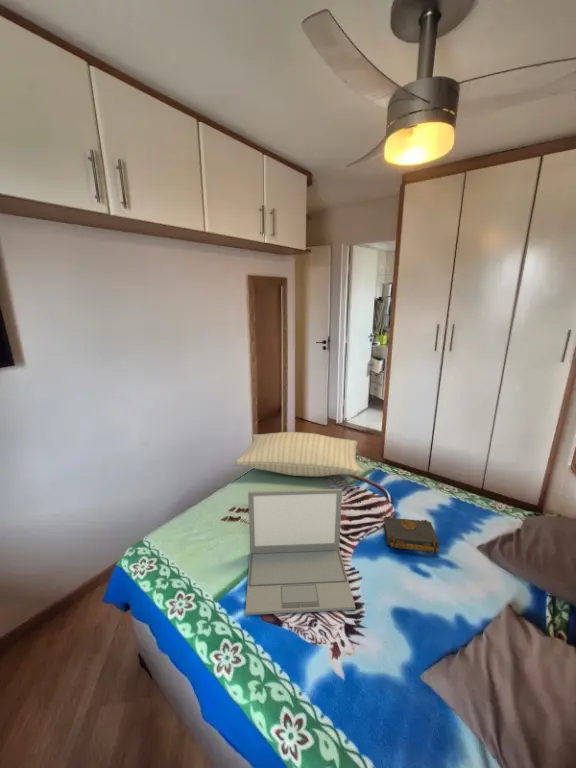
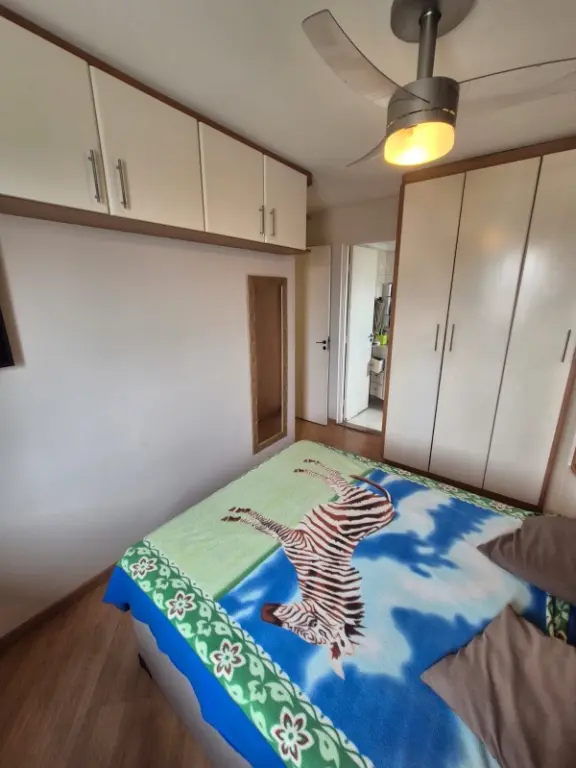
- book (409, 532)
- pillow (300, 453)
- laptop (297, 546)
